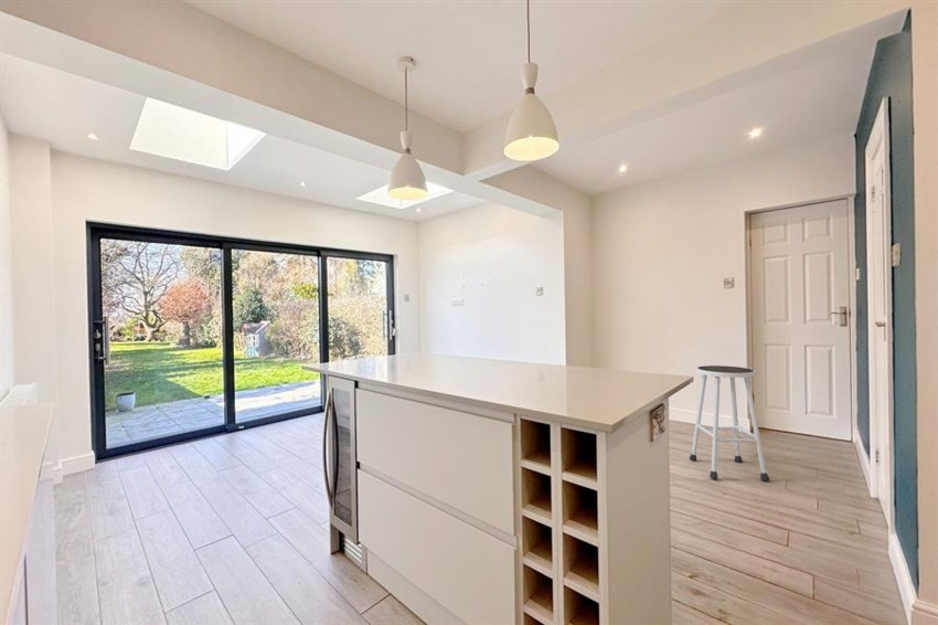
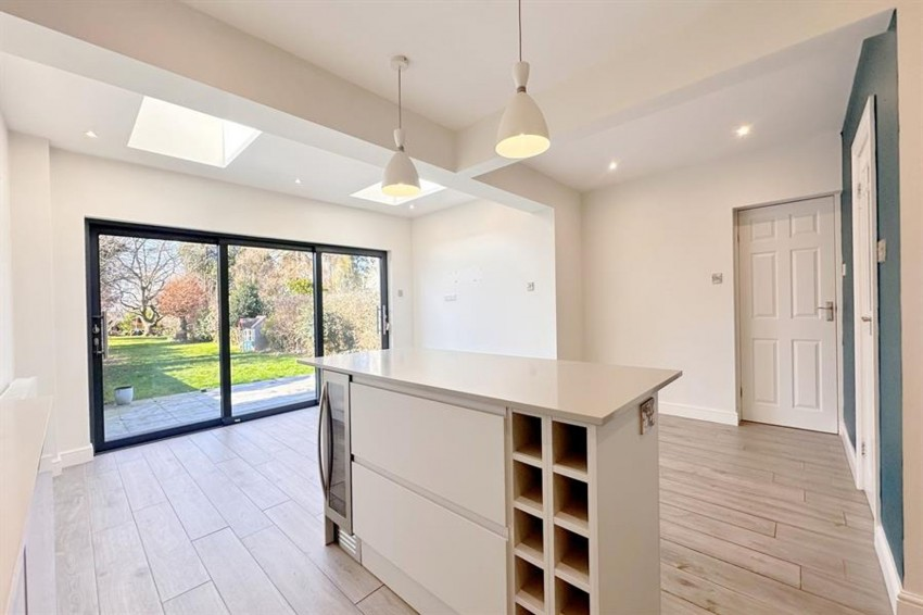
- stool (733, 419)
